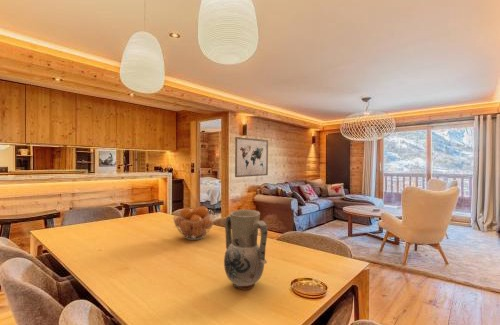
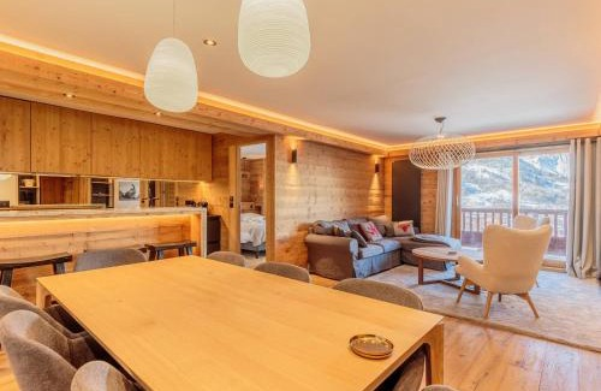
- wall art (252, 157)
- vase (244, 248)
- fruit basket (194, 222)
